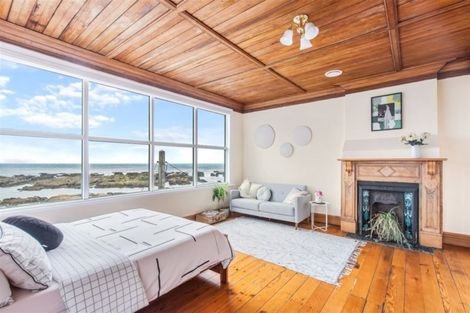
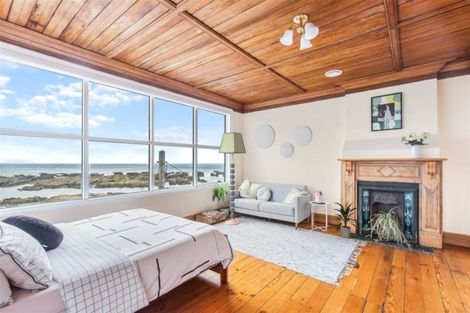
+ floor lamp (232, 177)
+ indoor plant (344, 218)
